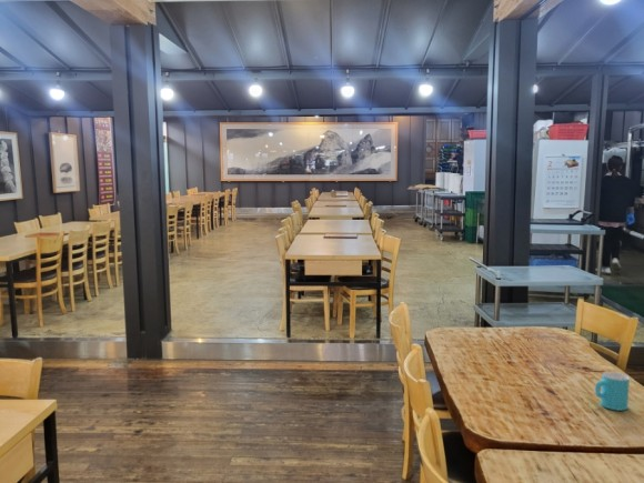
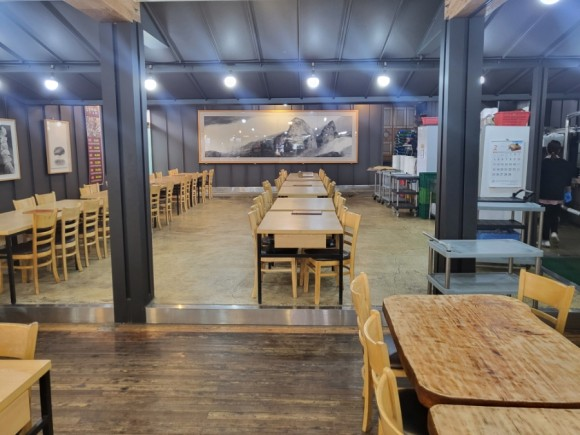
- cup (610, 390)
